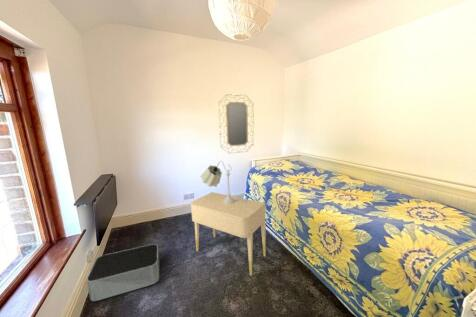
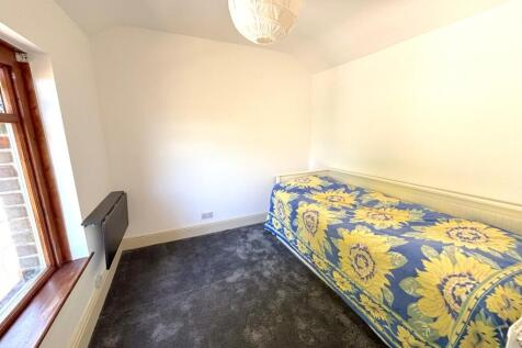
- nightstand (227, 229)
- home mirror (237, 124)
- table lamp (219, 179)
- storage bin (127, 269)
